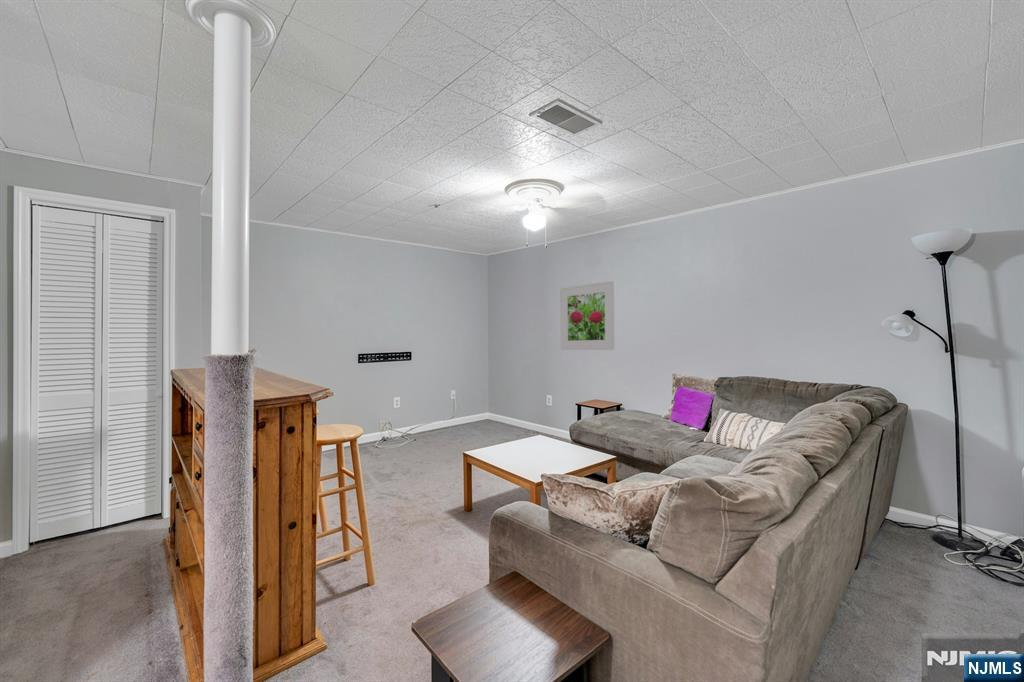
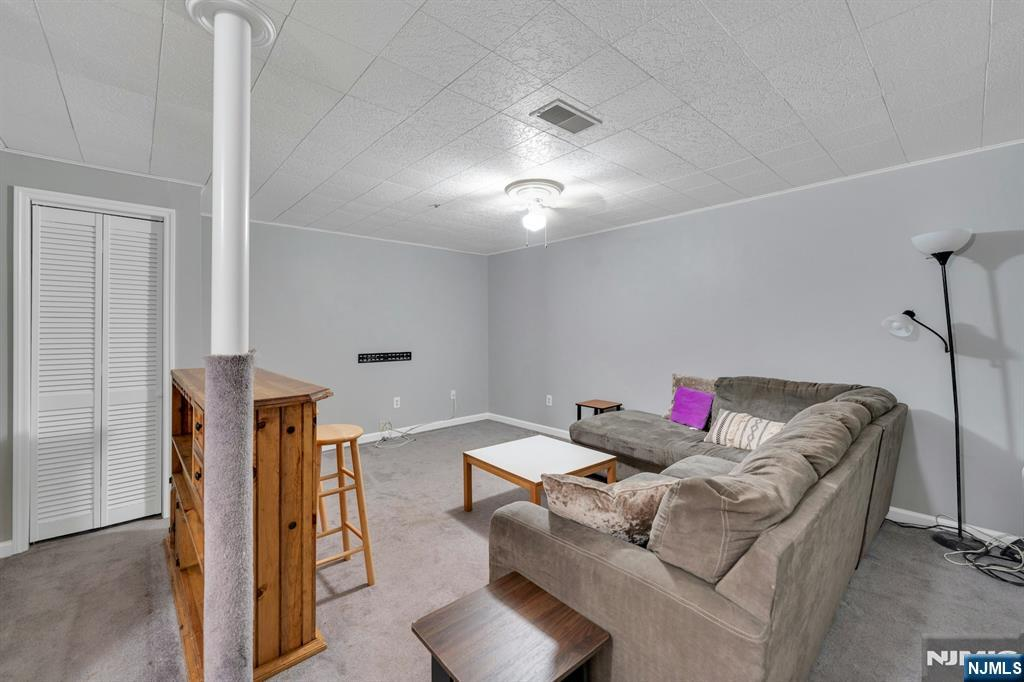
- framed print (585, 317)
